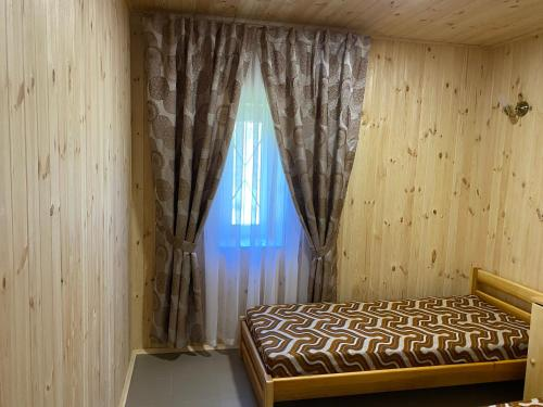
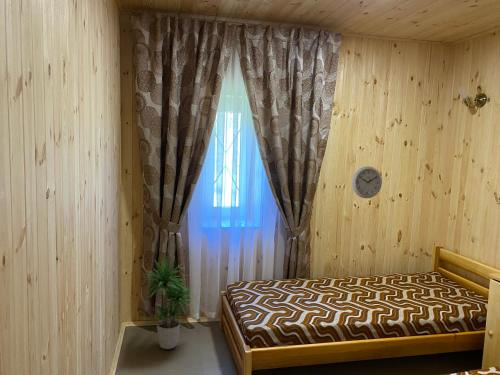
+ potted plant (169, 301)
+ wall clock (367, 182)
